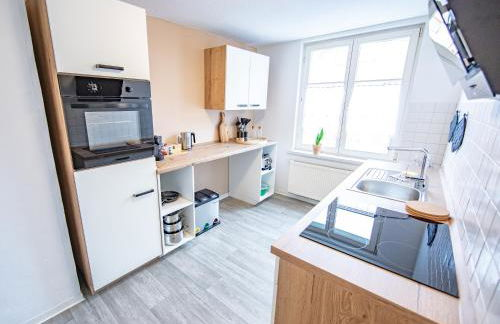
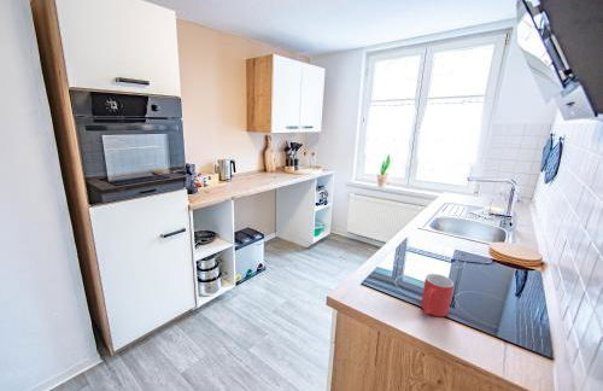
+ mug (433, 297)
